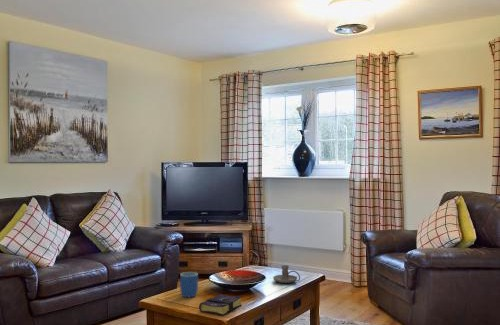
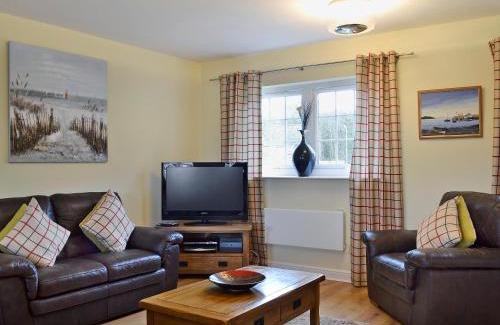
- book (220, 303)
- mug (189, 284)
- candle holder (287, 274)
